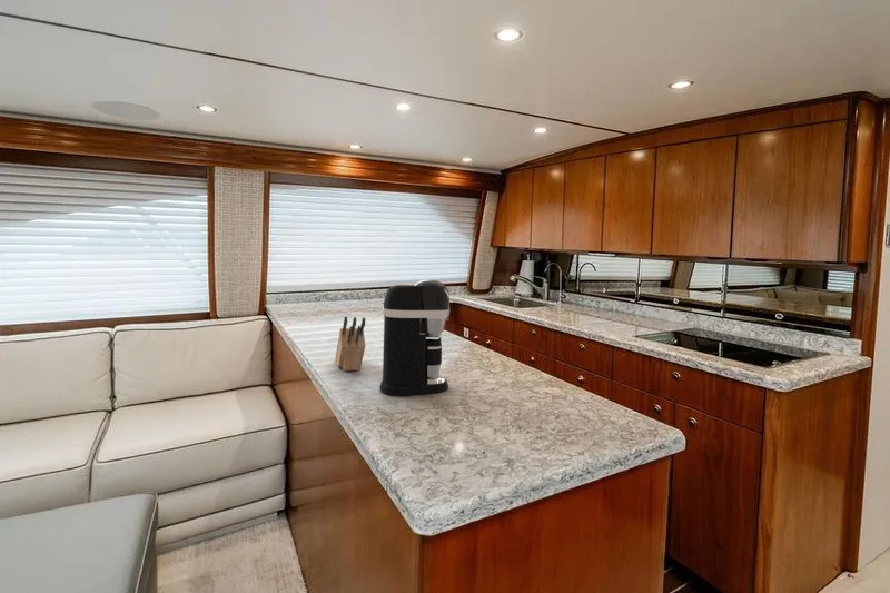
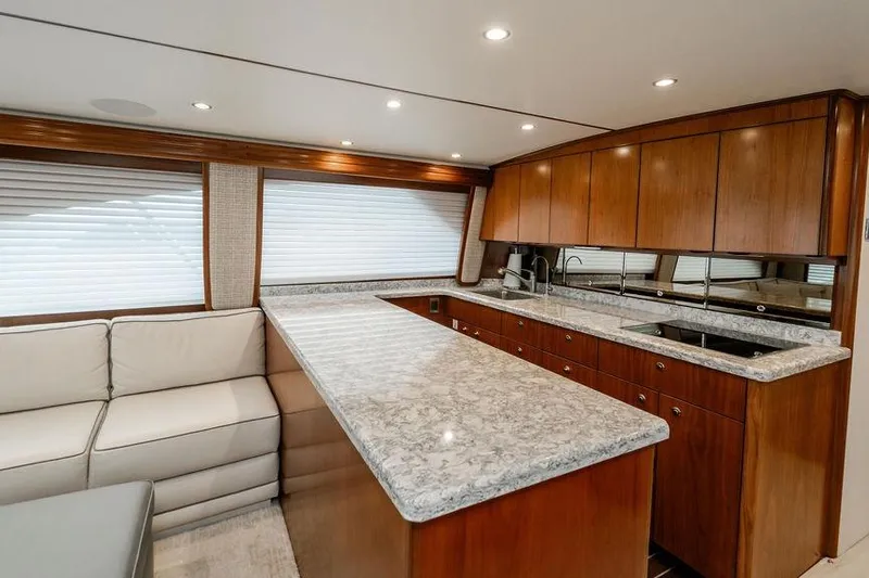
- coffee maker (415, 334)
- knife block (349, 340)
